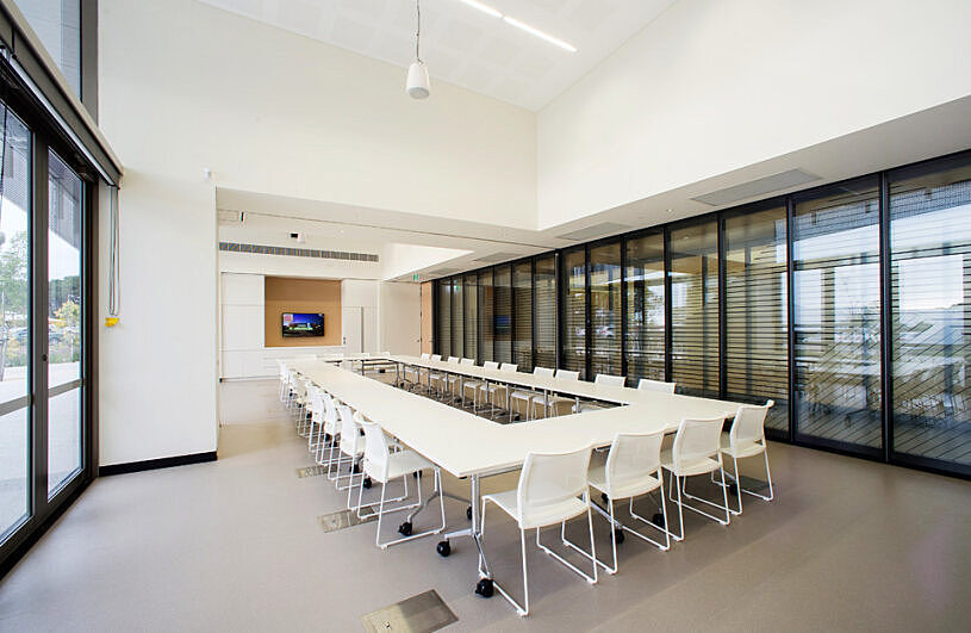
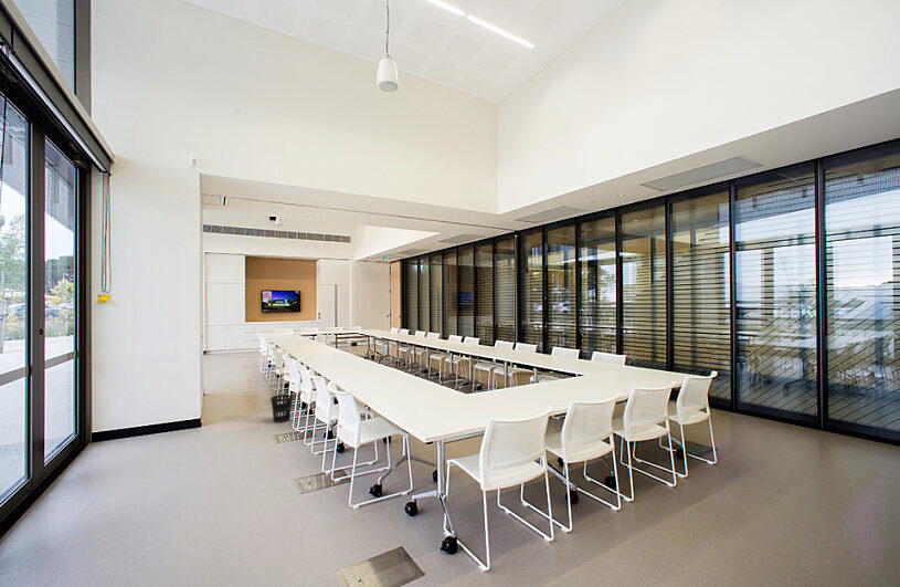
+ wastebasket (282, 408)
